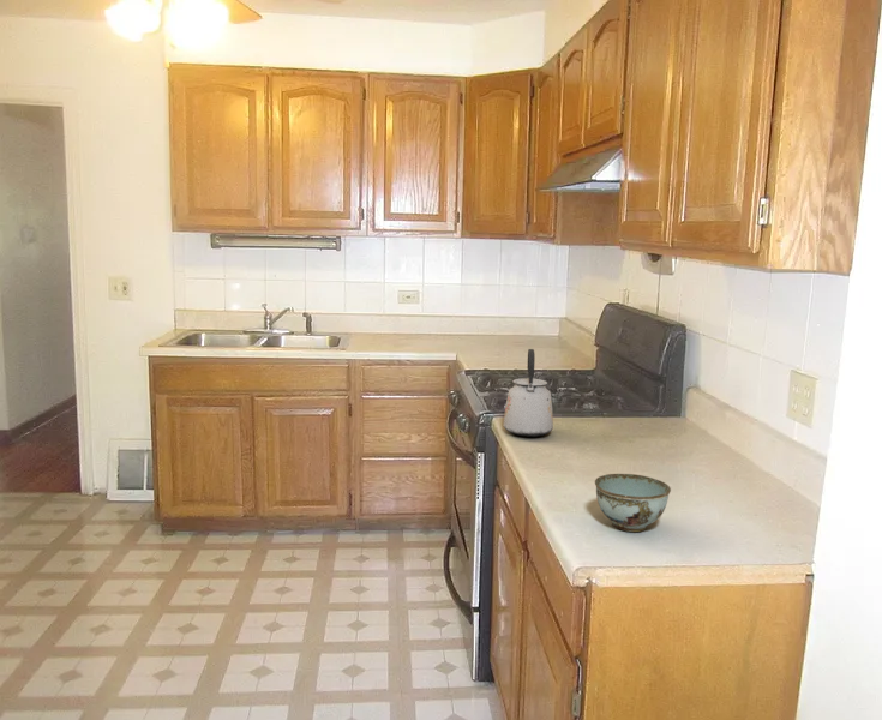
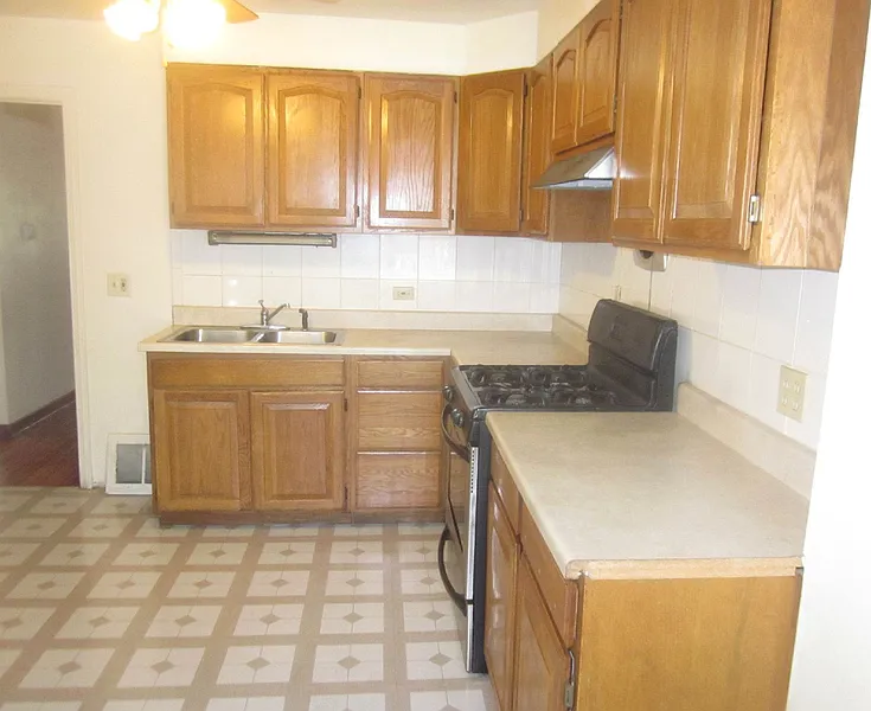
- kettle (529, 390)
- bowl (630, 504)
